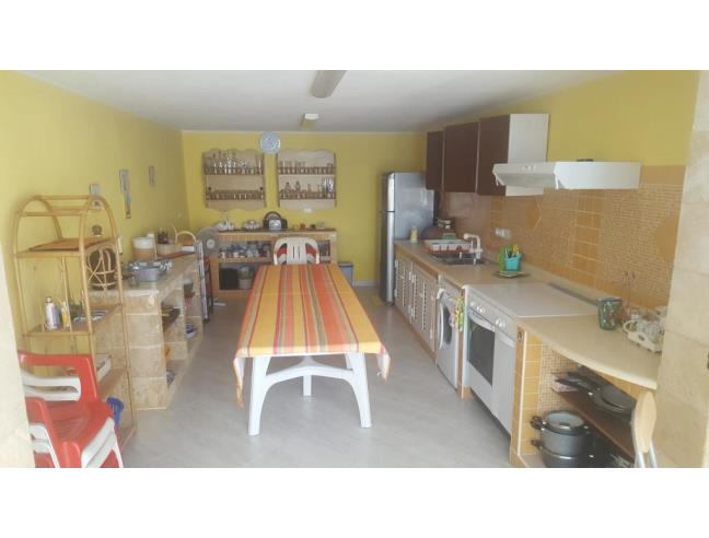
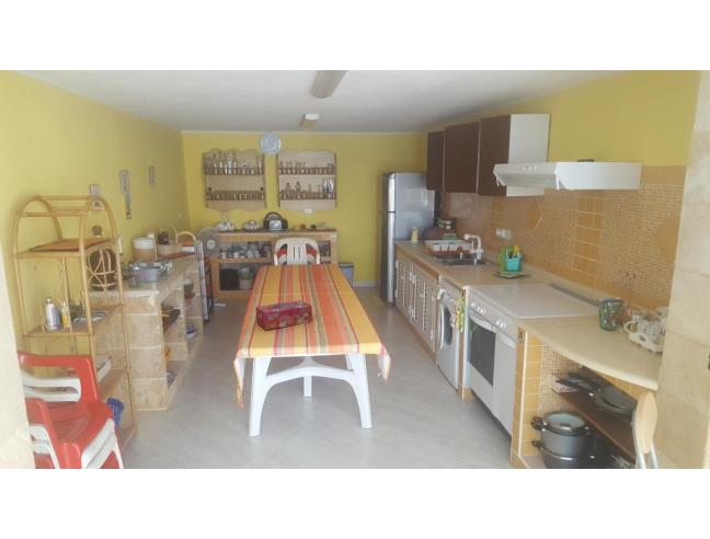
+ tissue box (284, 313)
